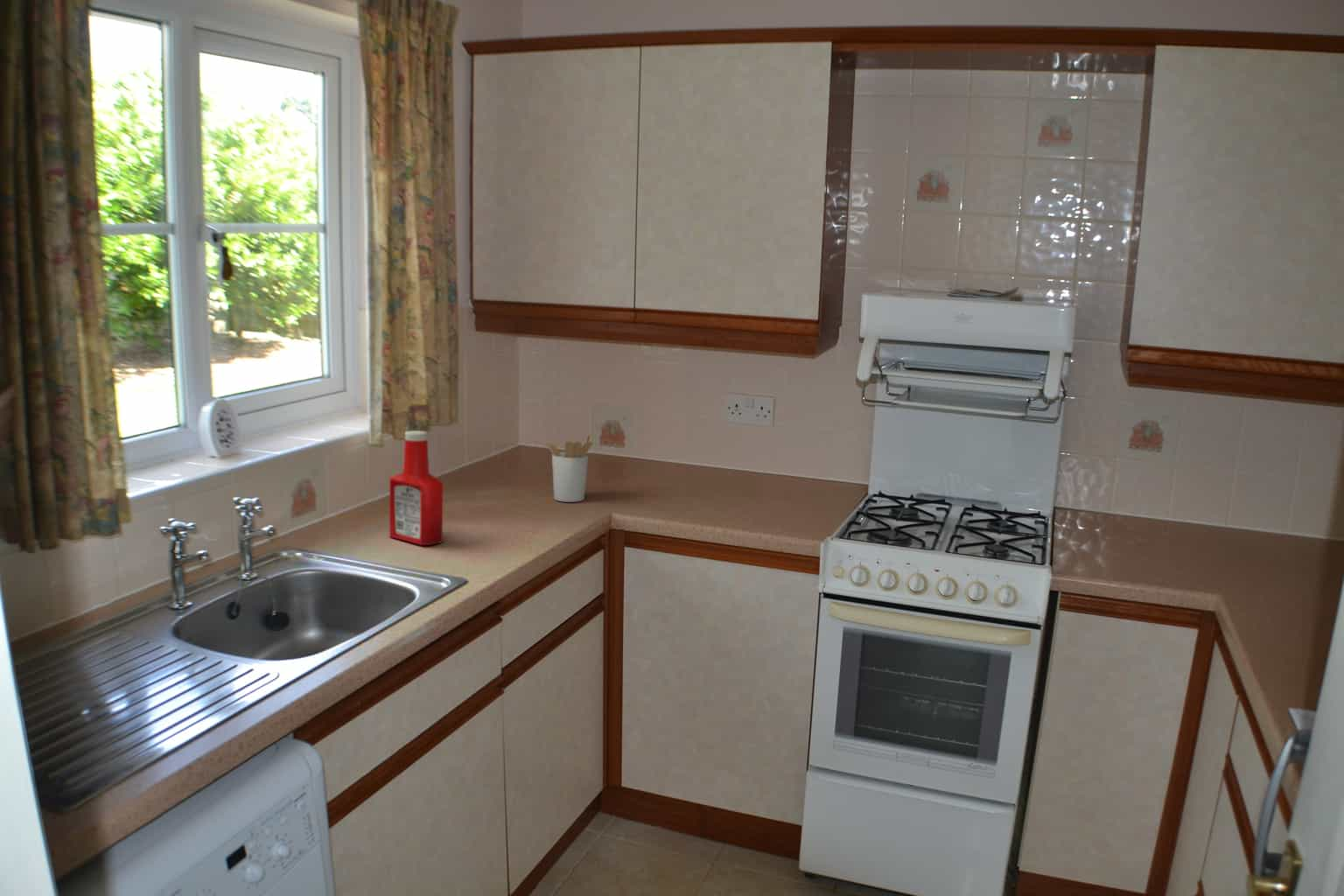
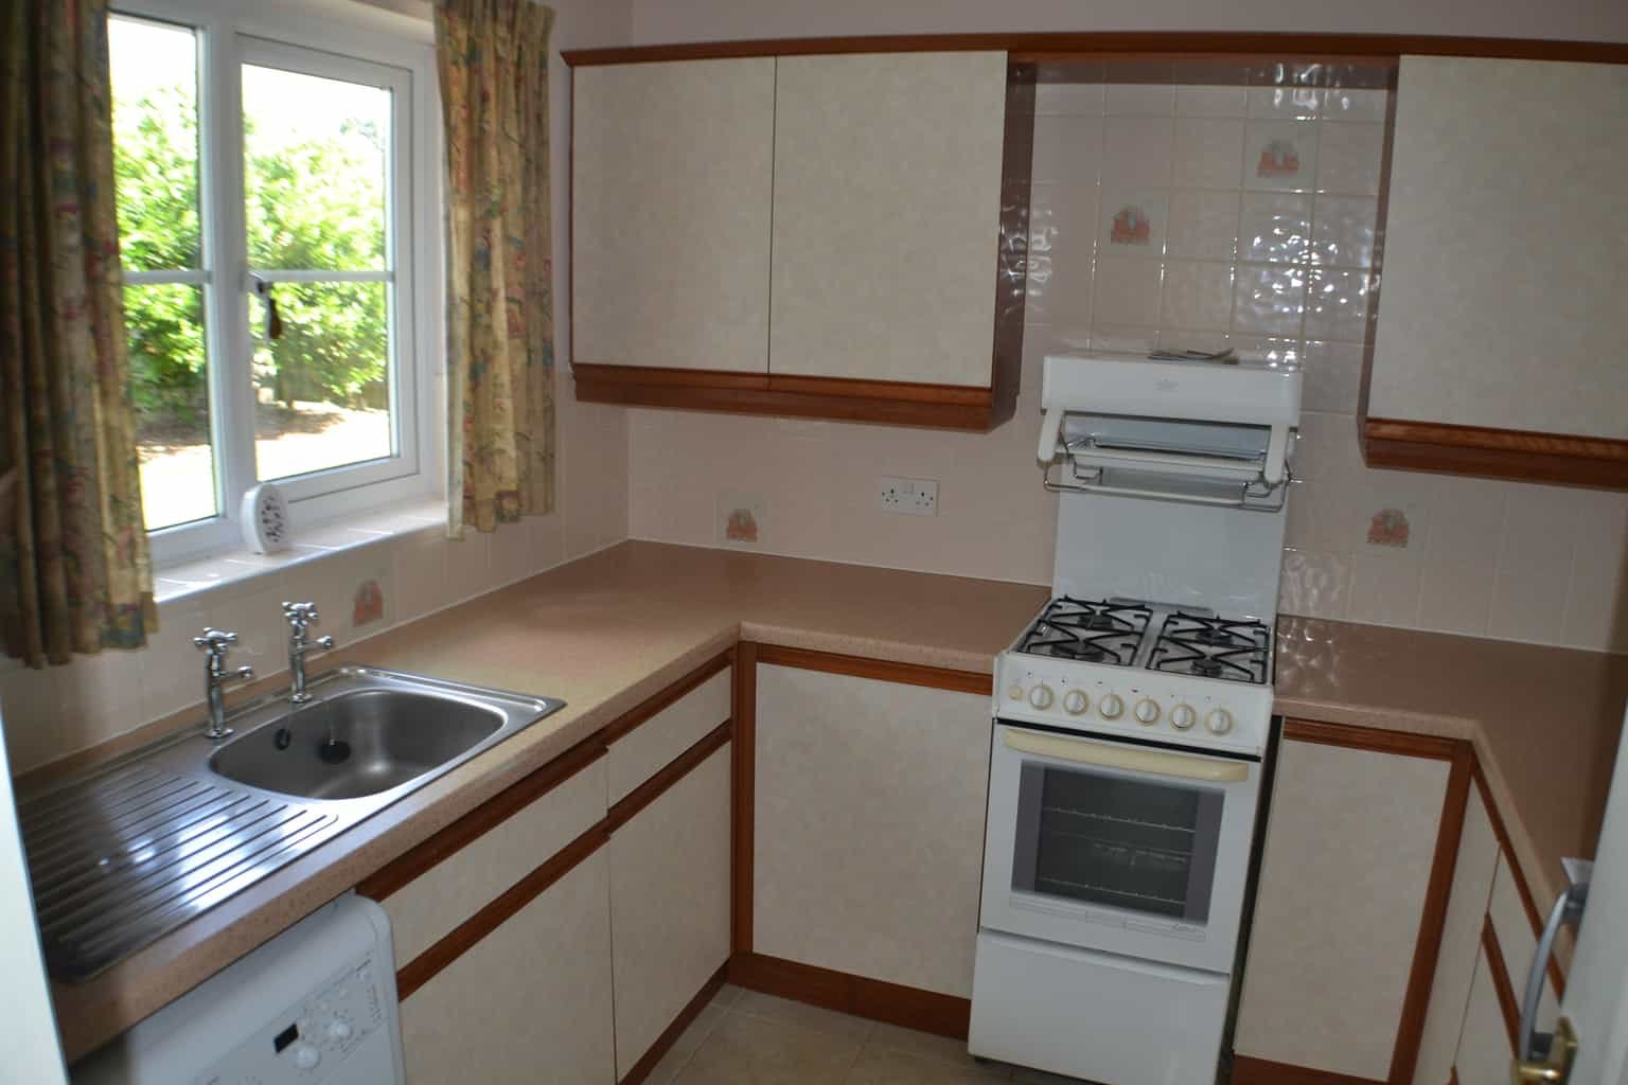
- soap bottle (416, 486)
- utensil holder (572, 467)
